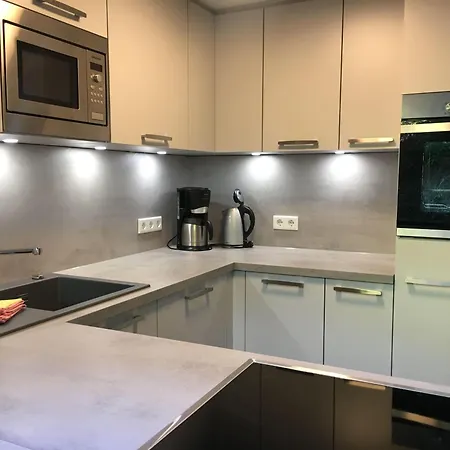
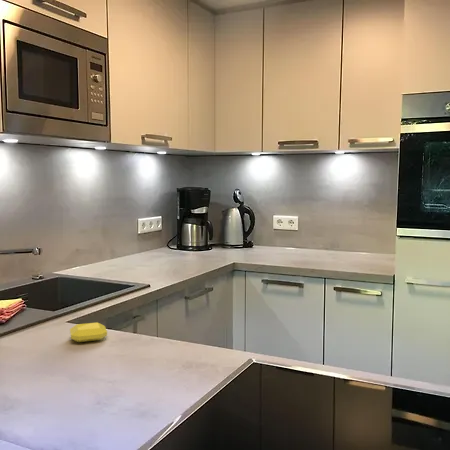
+ soap bar (88, 332)
